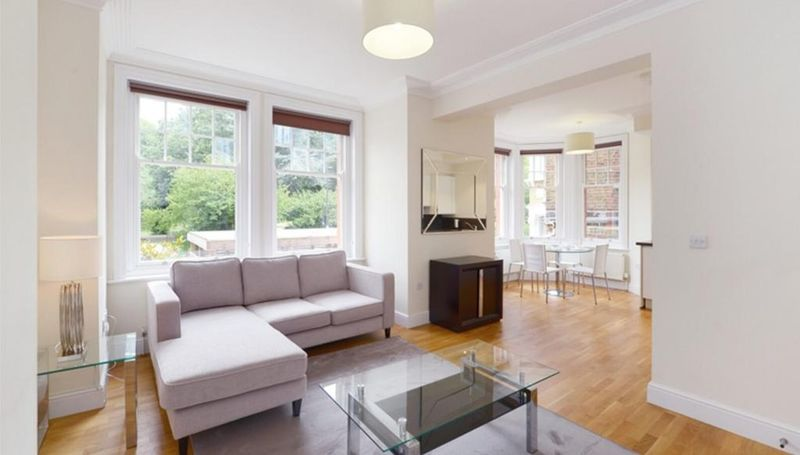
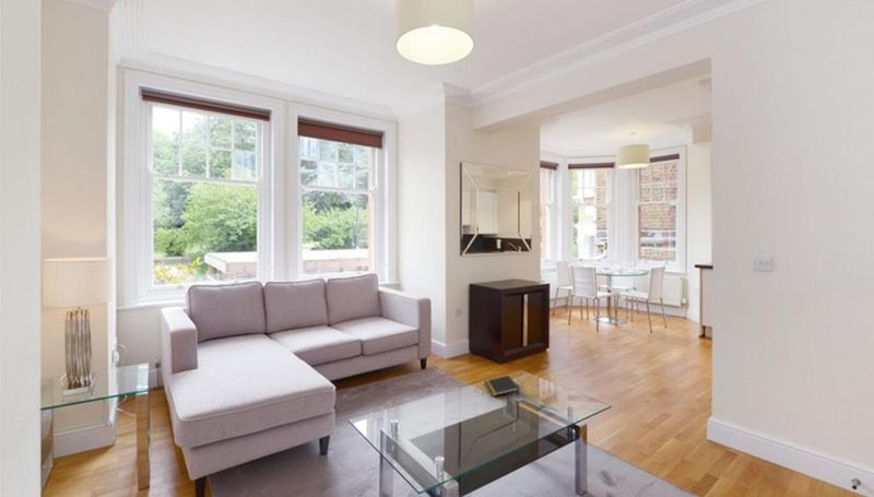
+ notepad (500, 384)
